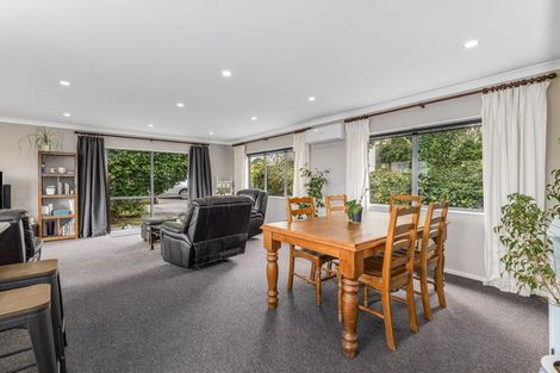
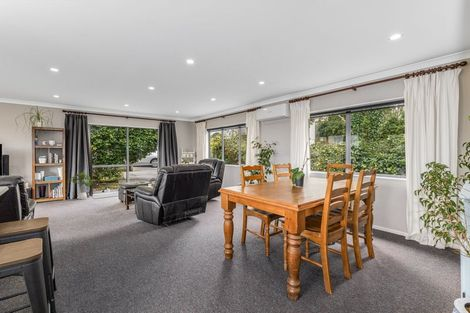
+ house plant (83, 184)
